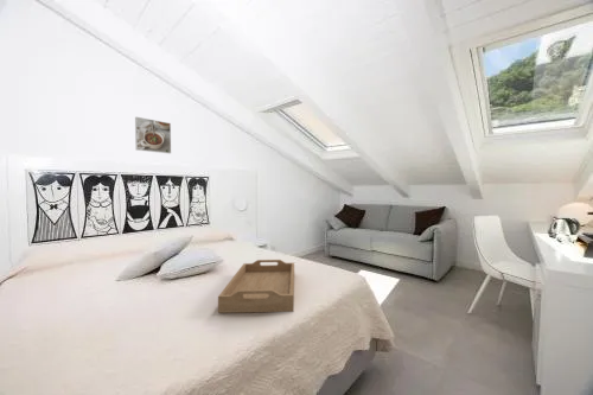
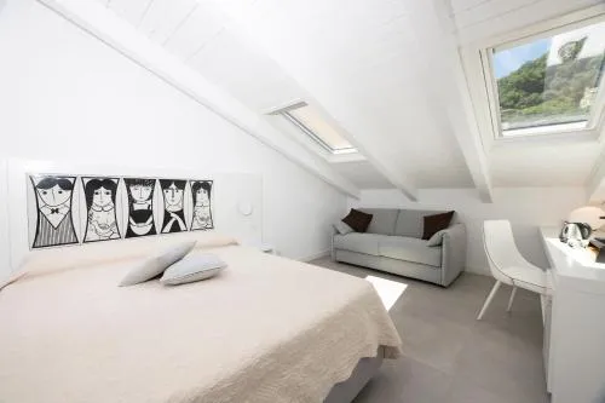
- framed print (153, 135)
- serving tray (263, 280)
